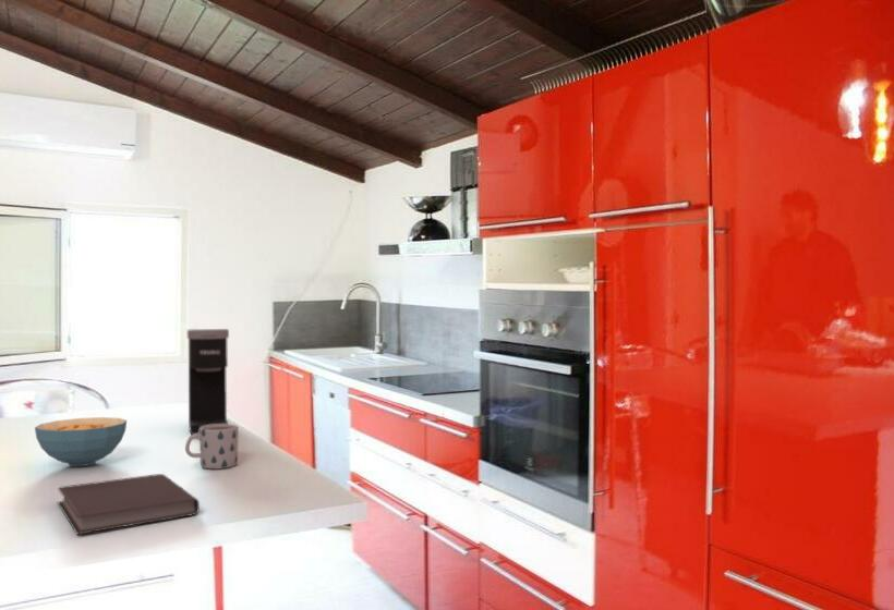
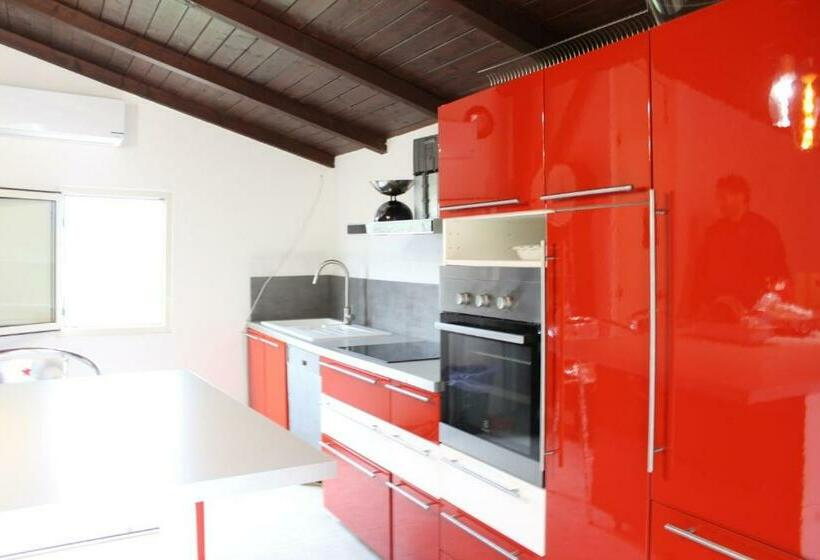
- coffee maker (207, 378)
- mug (212, 447)
- cereal bowl (82, 443)
- notebook (125, 500)
